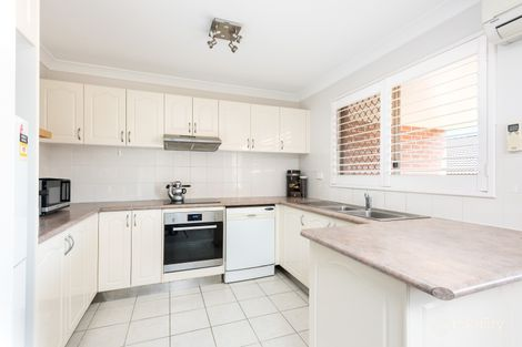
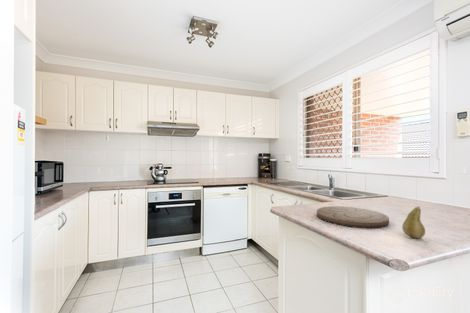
+ cutting board (350, 215)
+ fruit (413, 221)
